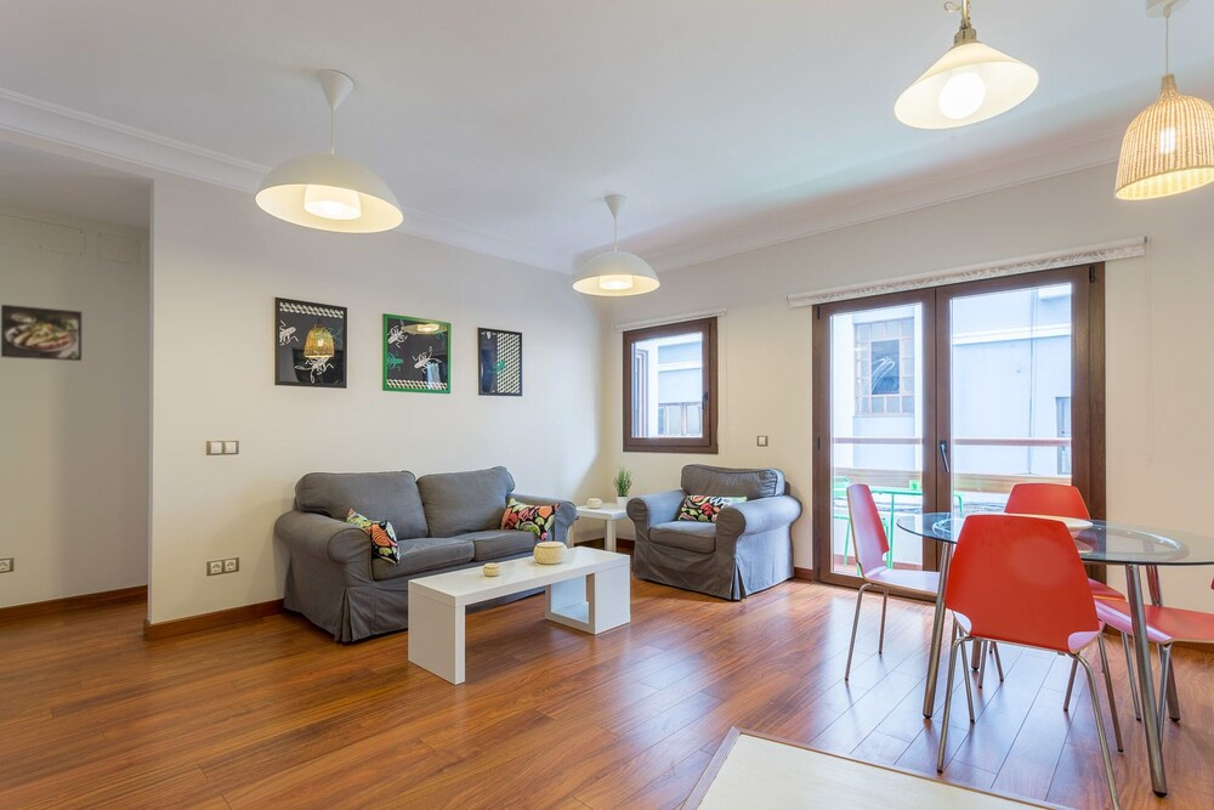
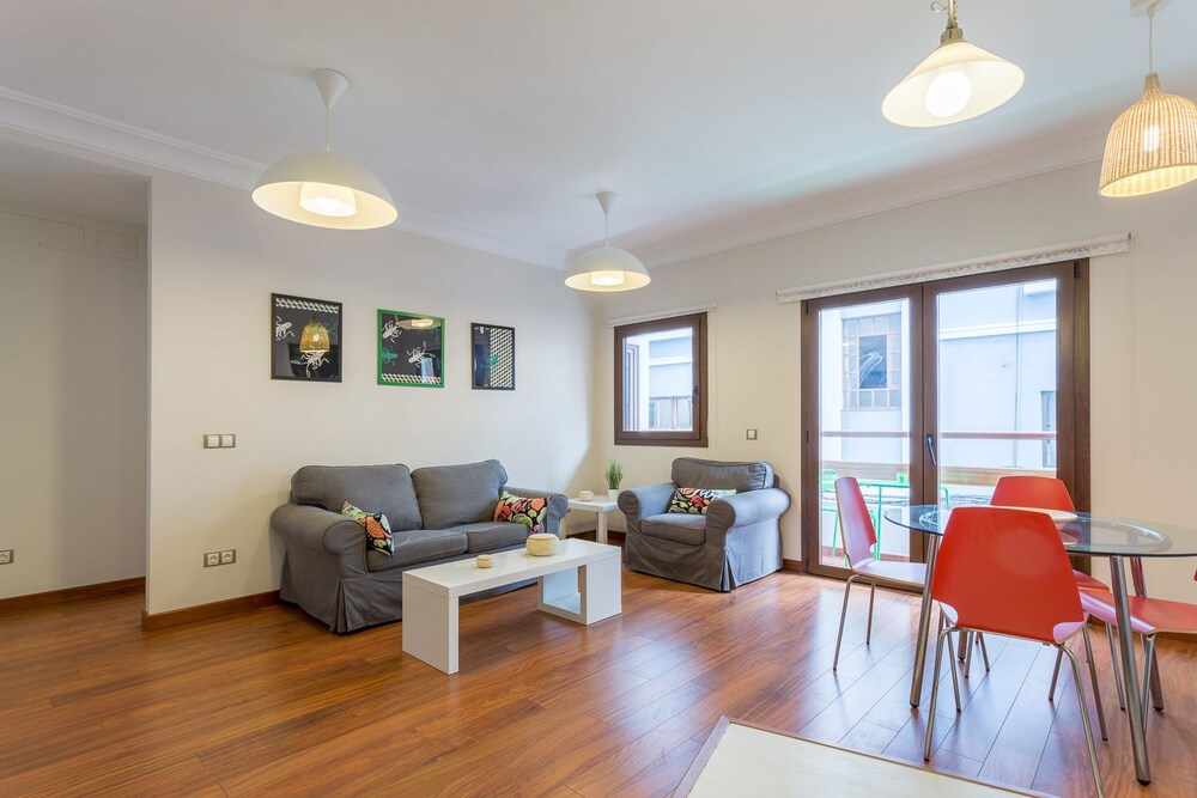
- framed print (42, 333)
